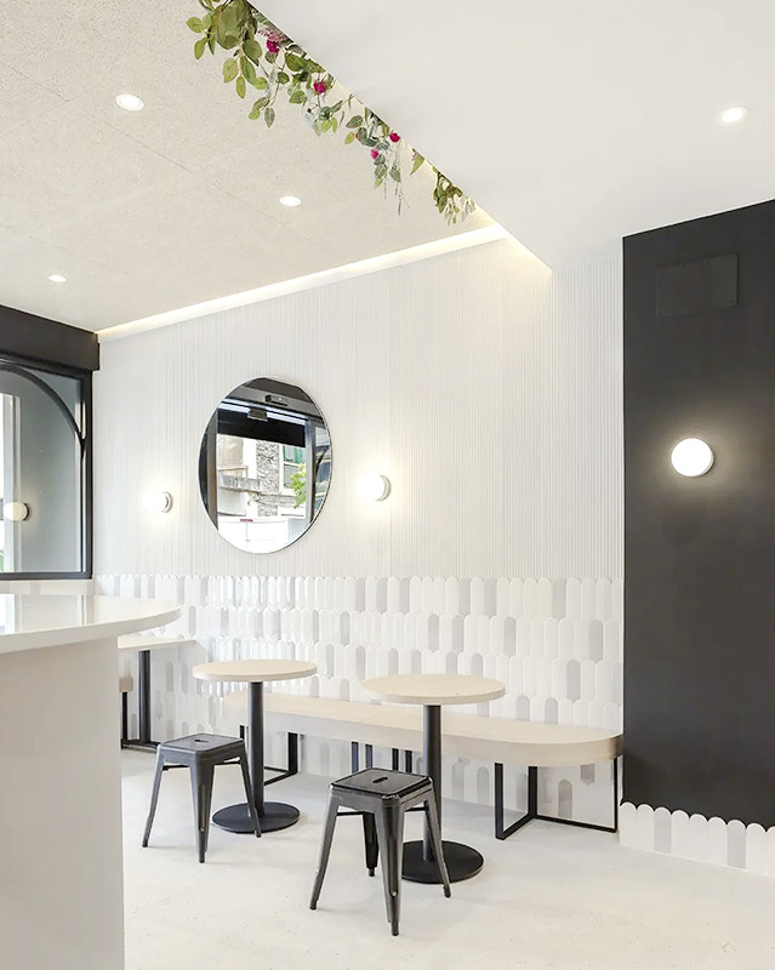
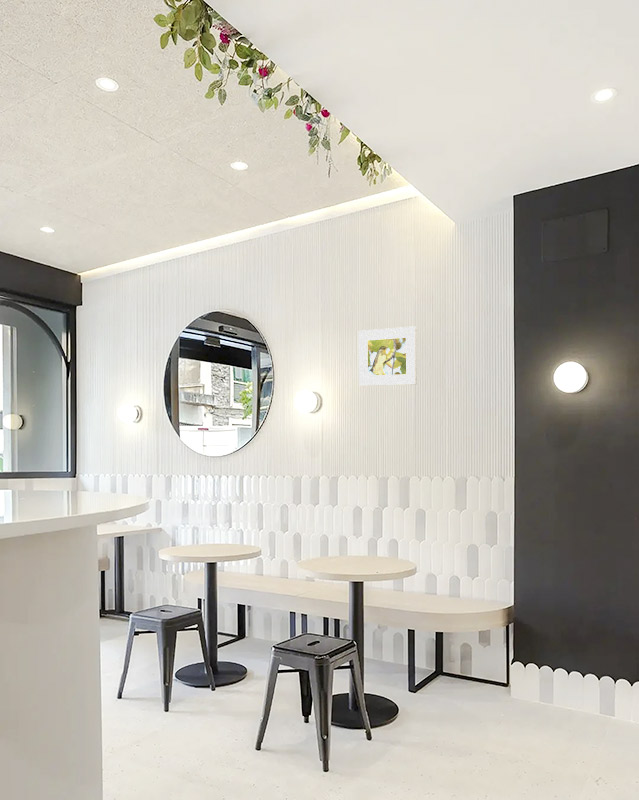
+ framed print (386, 357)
